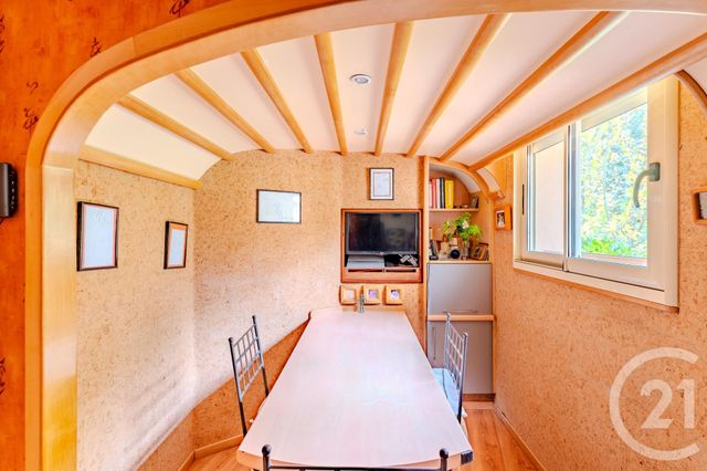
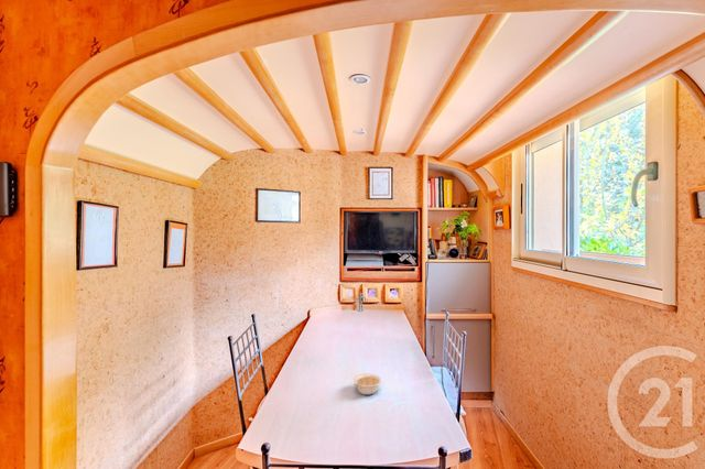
+ legume (367, 384)
